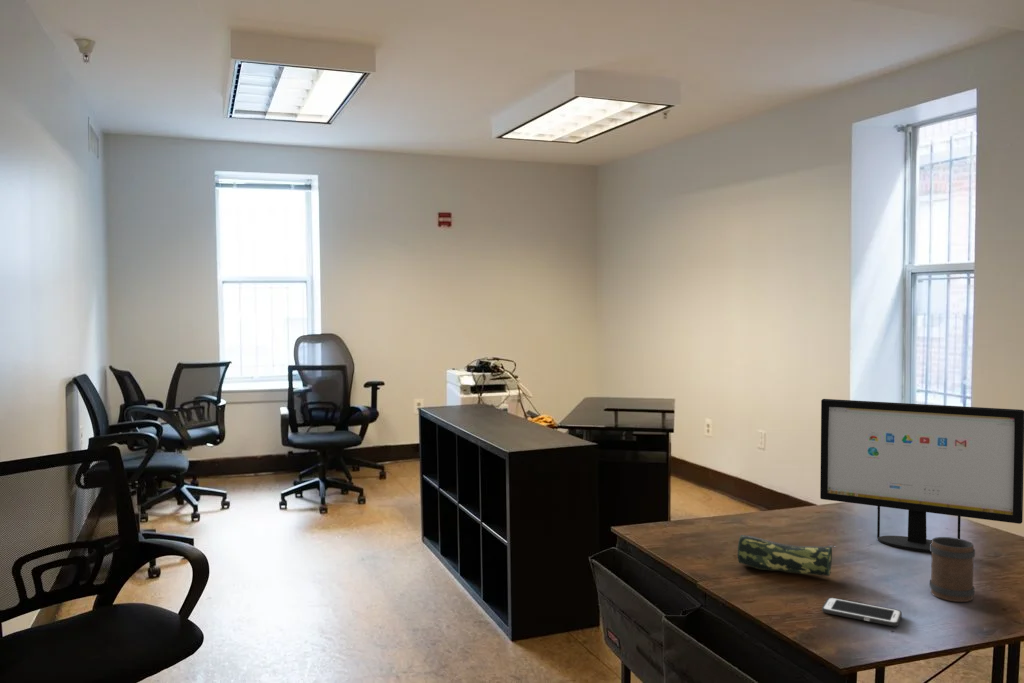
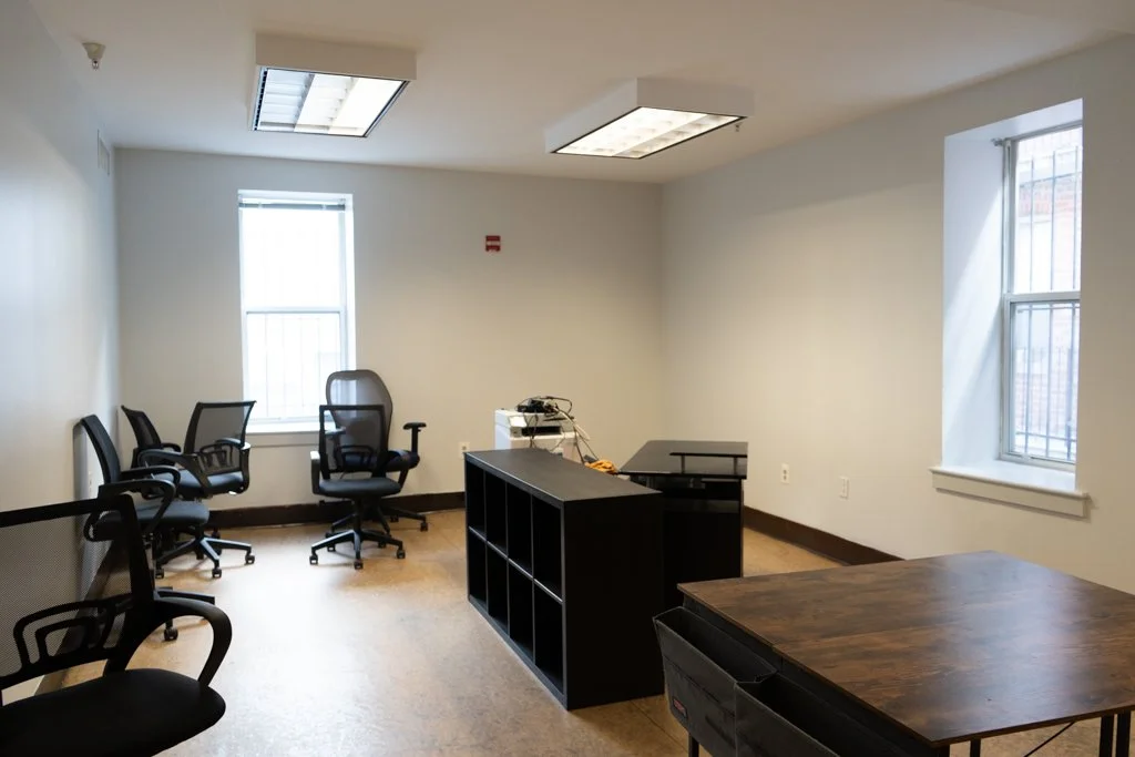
- pencil case (786, 556)
- cell phone (861, 611)
- mug (952, 567)
- computer monitor (915, 475)
